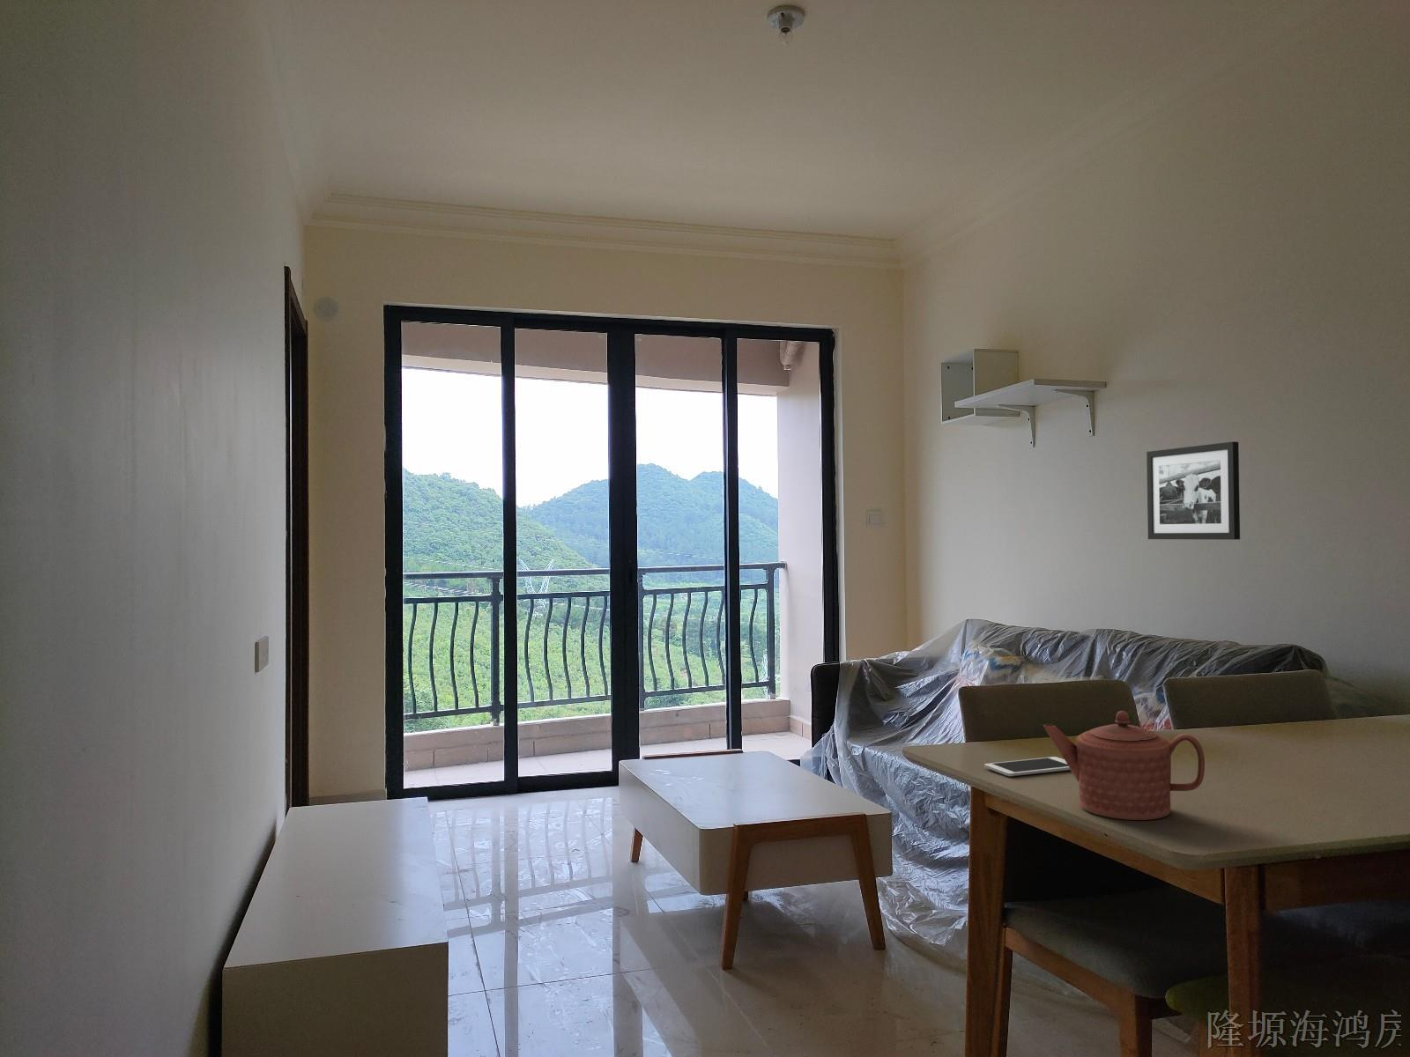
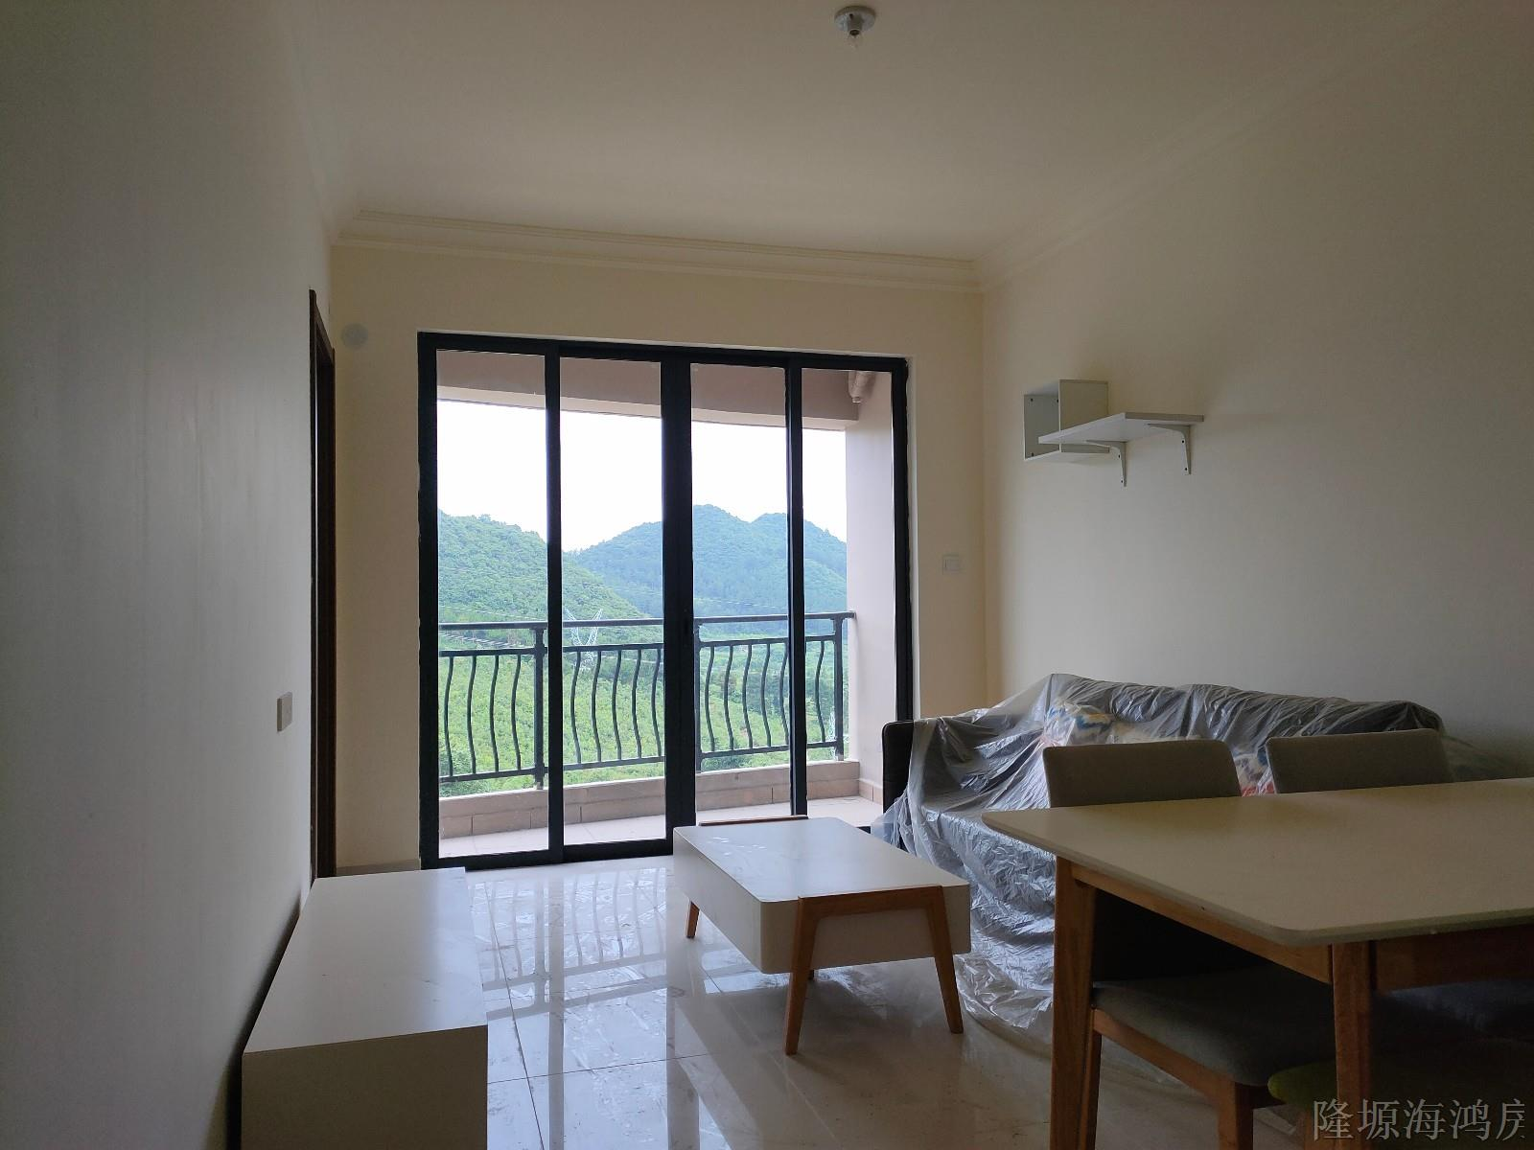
- cell phone (1033, 766)
- picture frame (1190, 492)
- teapot (1121, 759)
